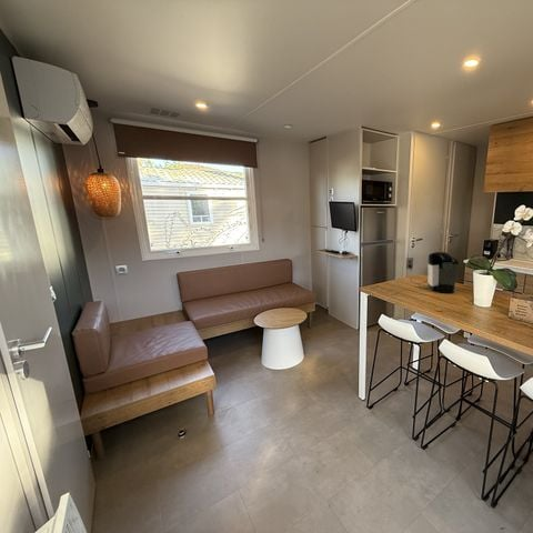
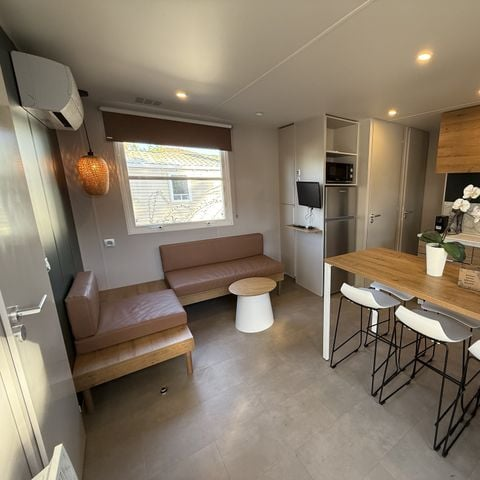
- coffee maker (433, 271)
